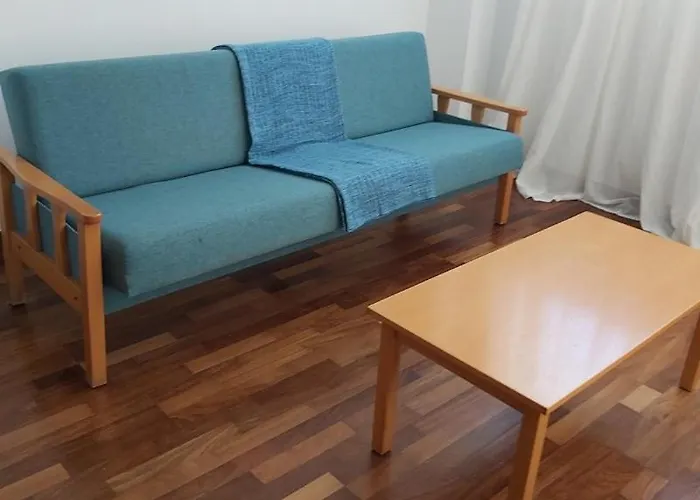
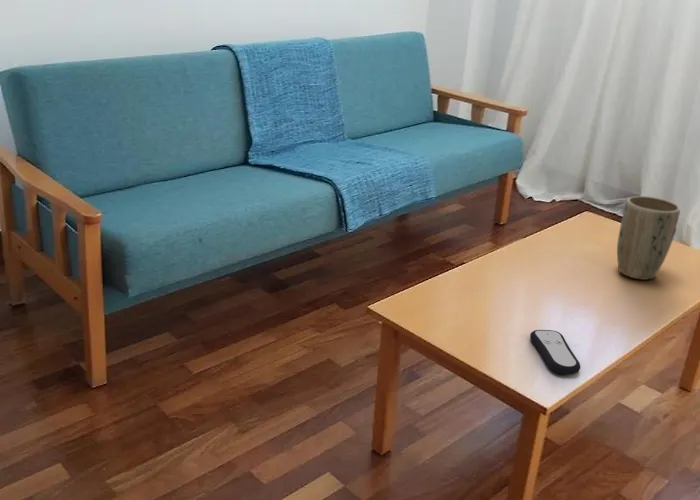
+ remote control (555, 350)
+ plant pot (645, 238)
